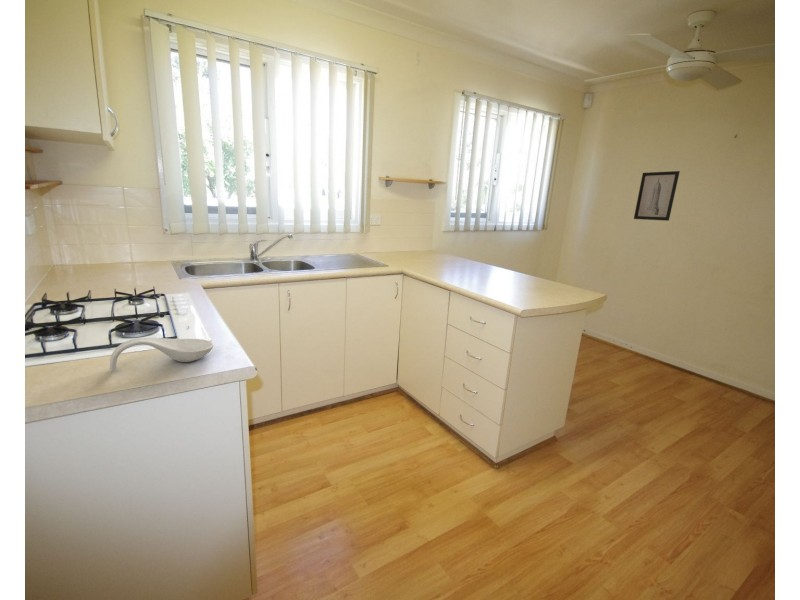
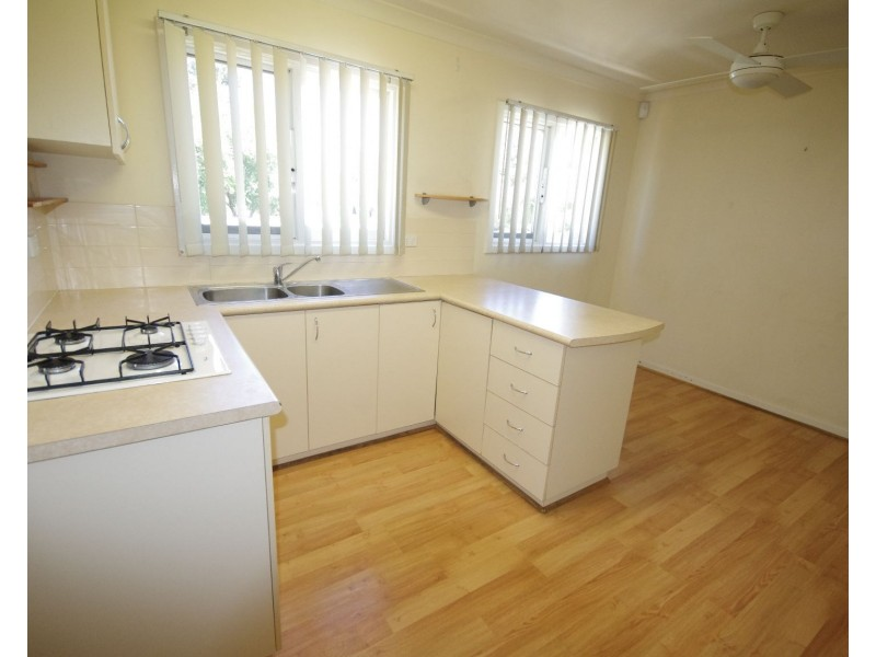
- spoon rest (164, 349)
- wall art (655, 196)
